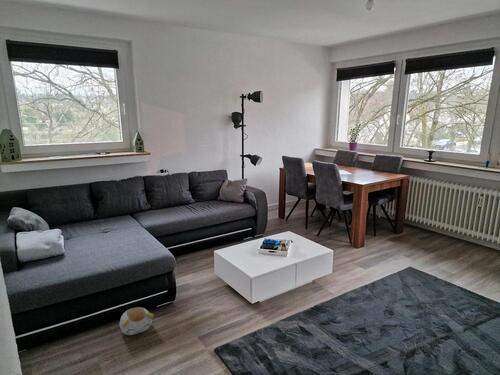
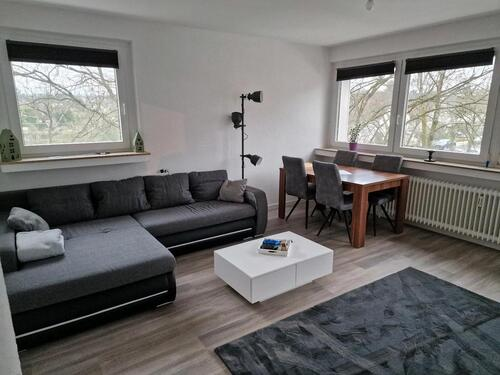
- plush toy (134, 317)
